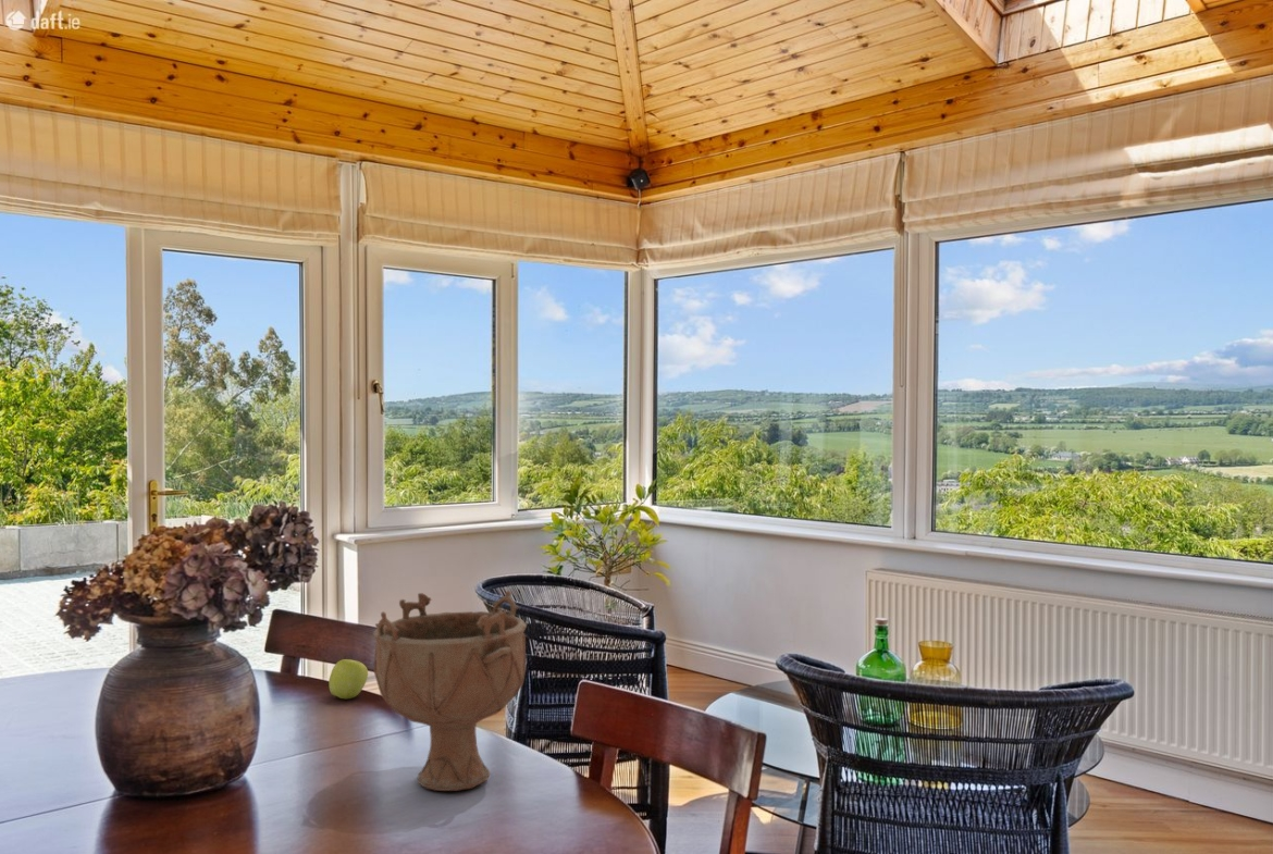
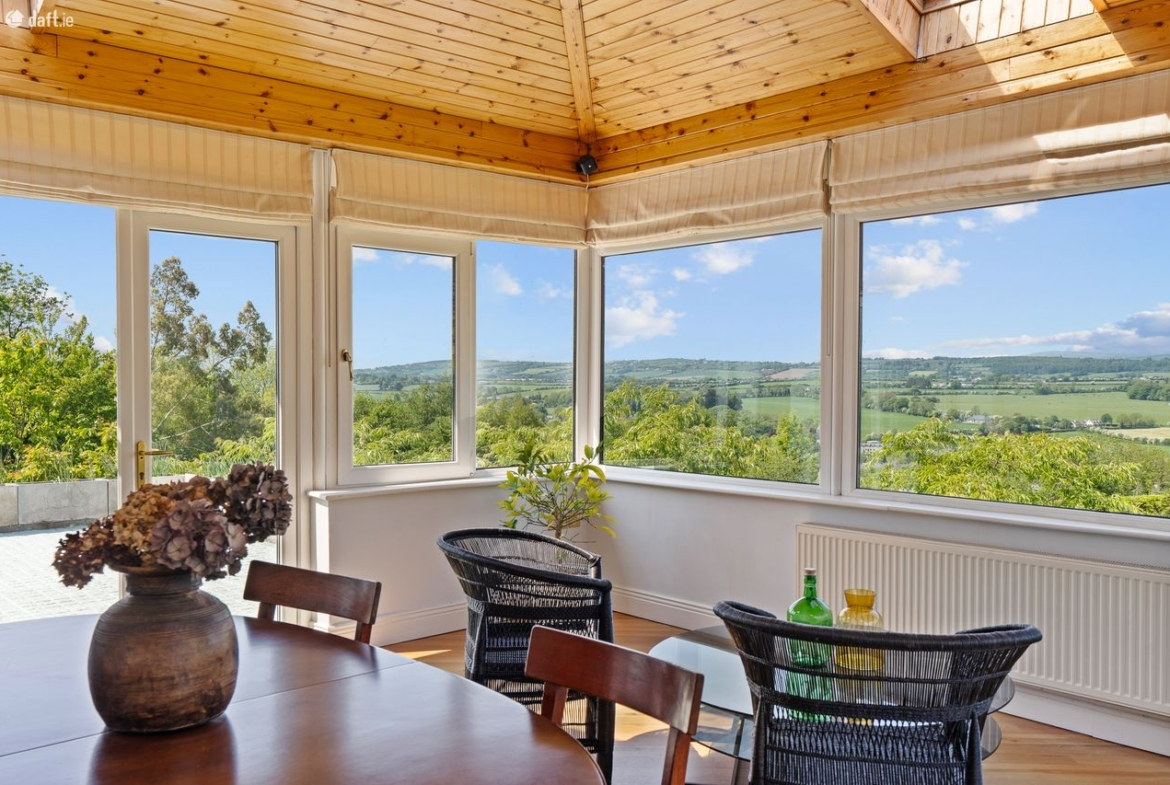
- decorative bowl (453, 689)
- apple (348, 678)
